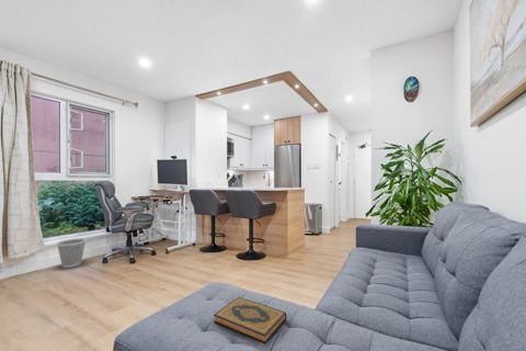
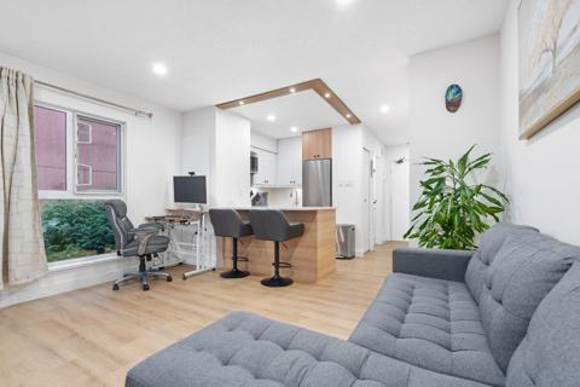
- hardback book (250, 316)
- wastebasket (71, 252)
